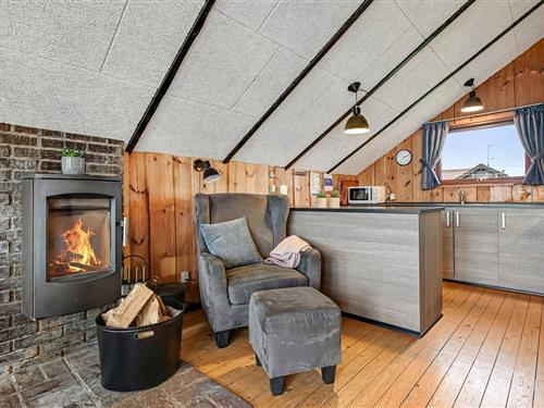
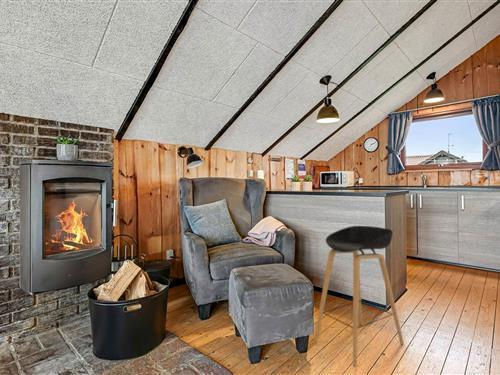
+ stool (357, 285)
